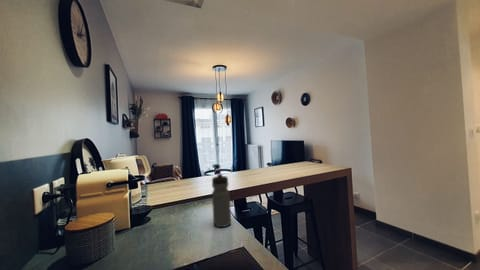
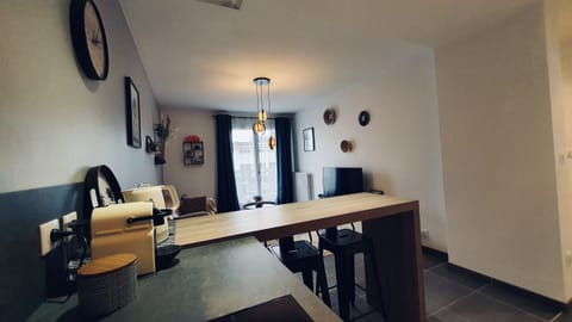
- water bottle (221, 198)
